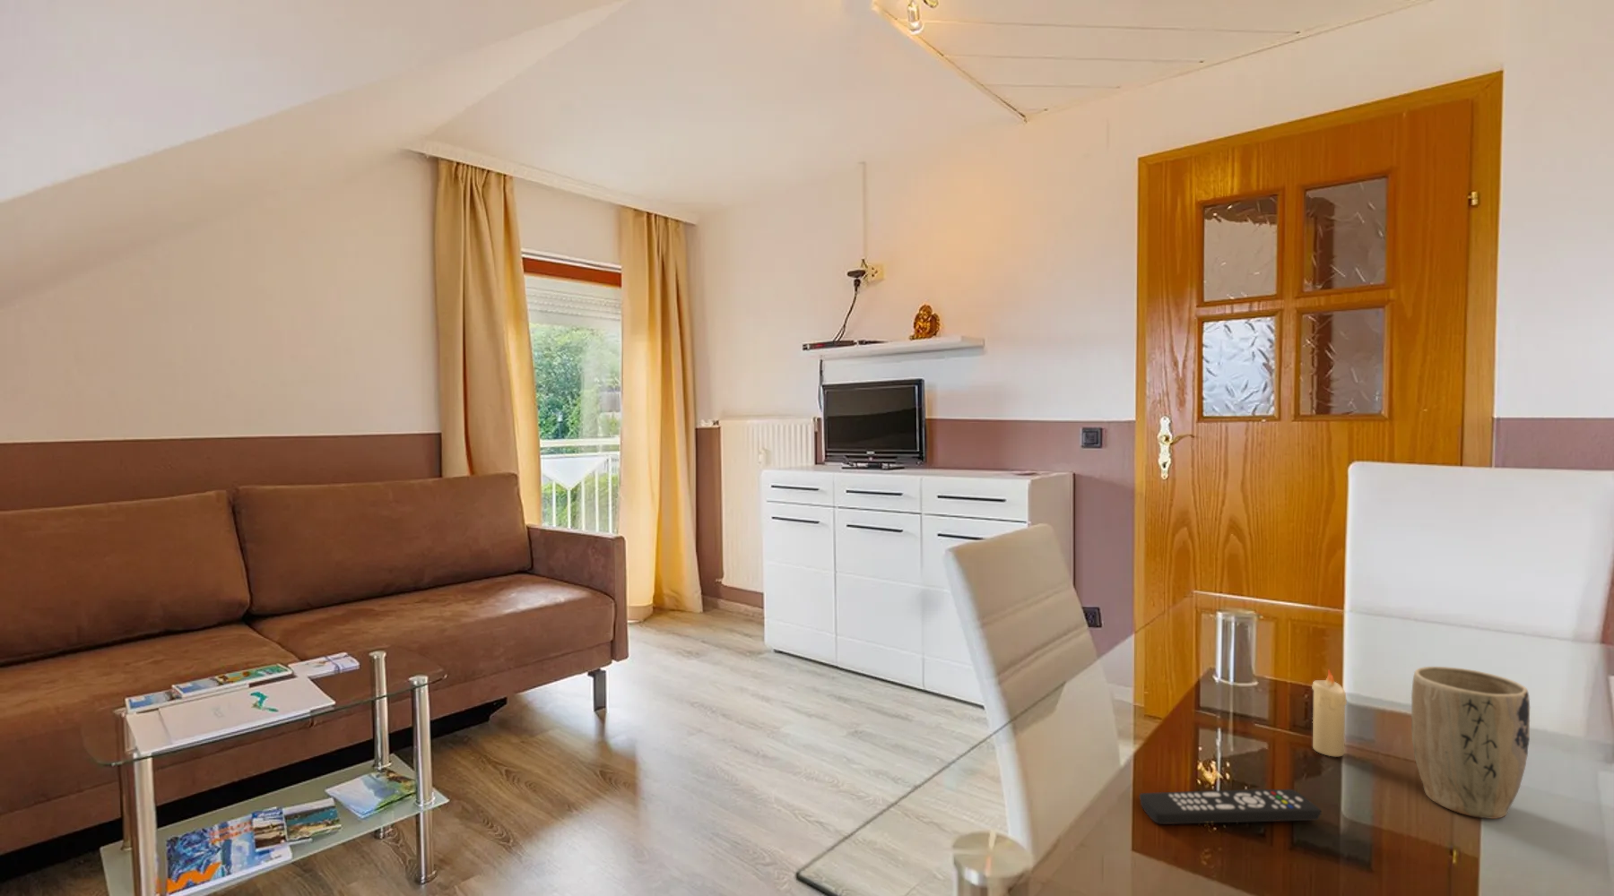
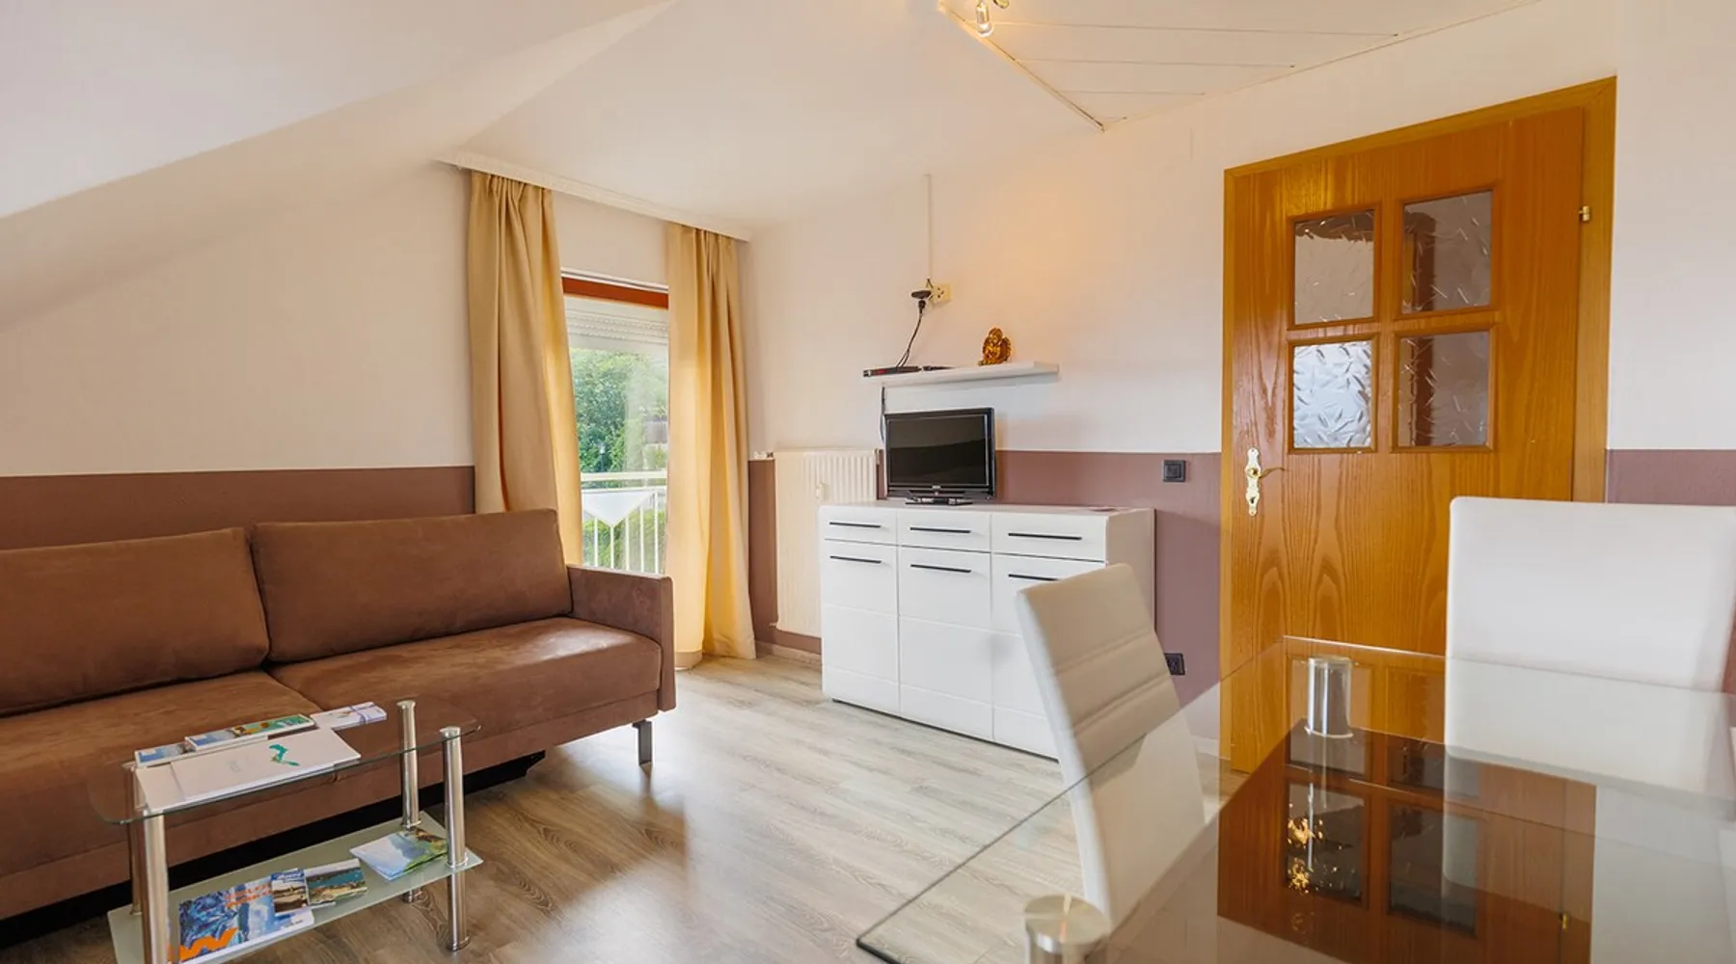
- plant pot (1468, 742)
- candle (1329, 710)
- remote control (1228, 808)
